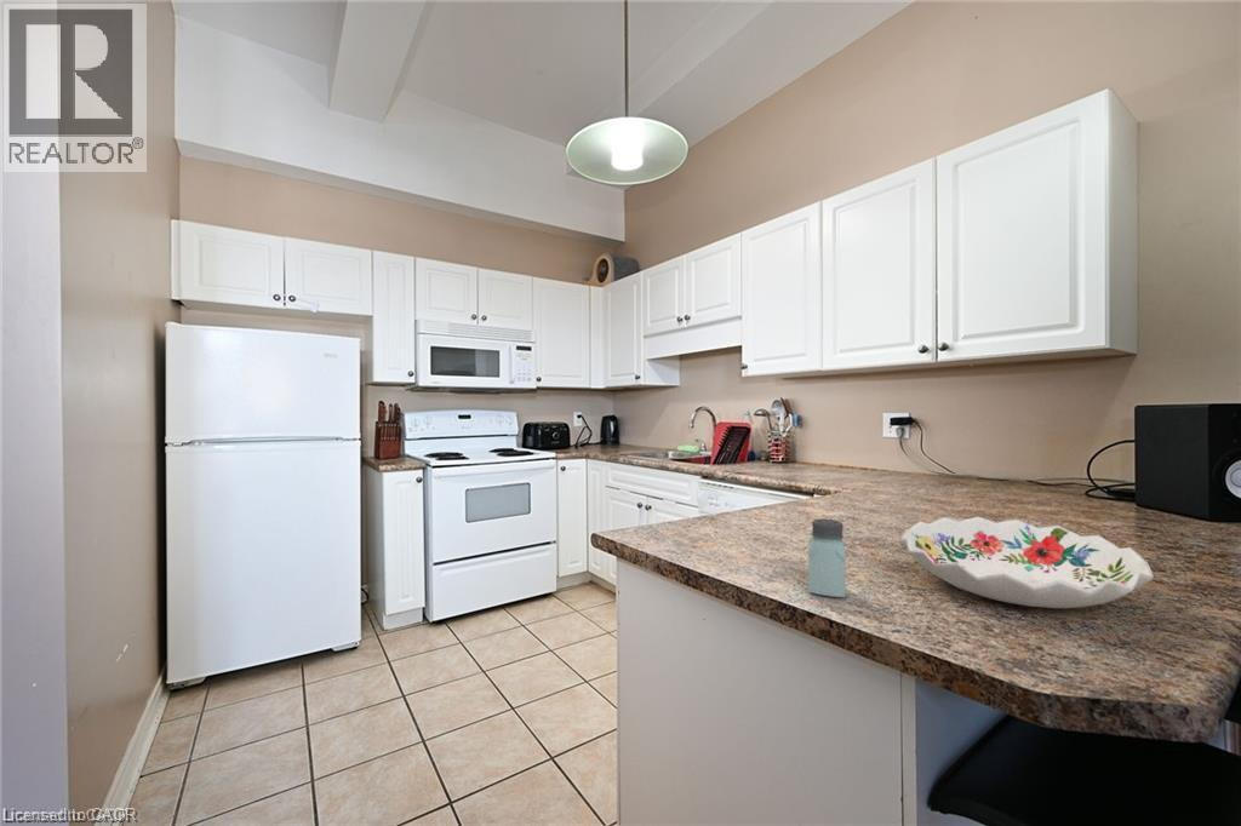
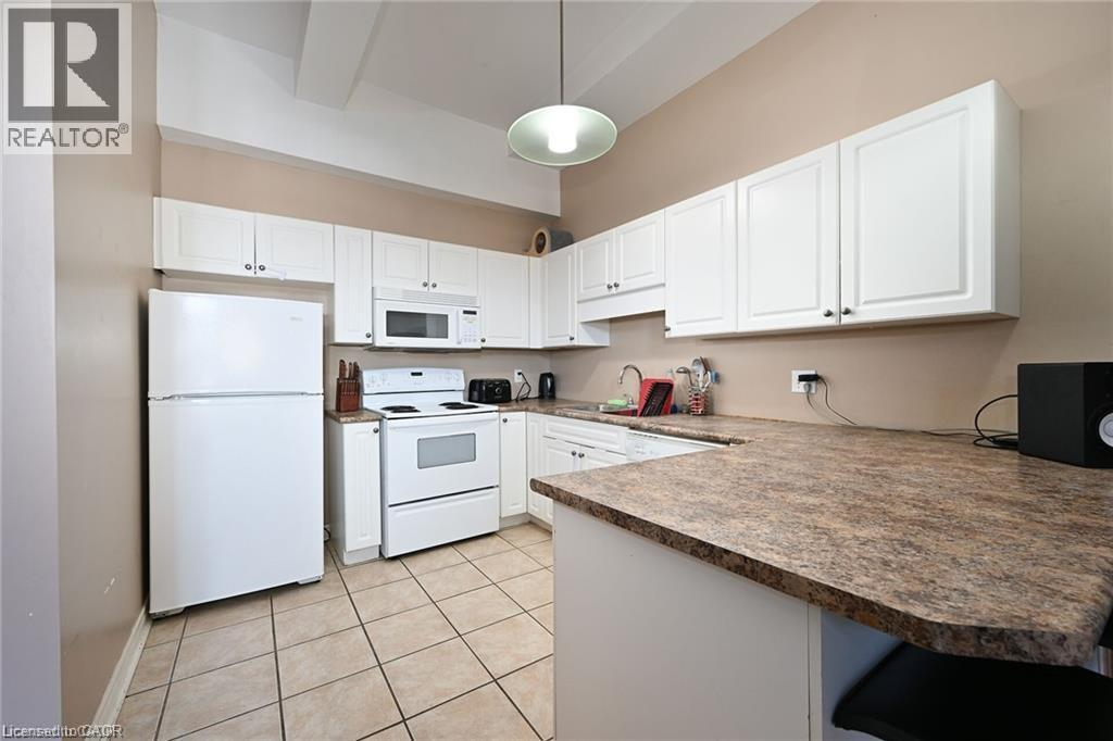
- saltshaker (827, 556)
- decorative bowl (1011, 561)
